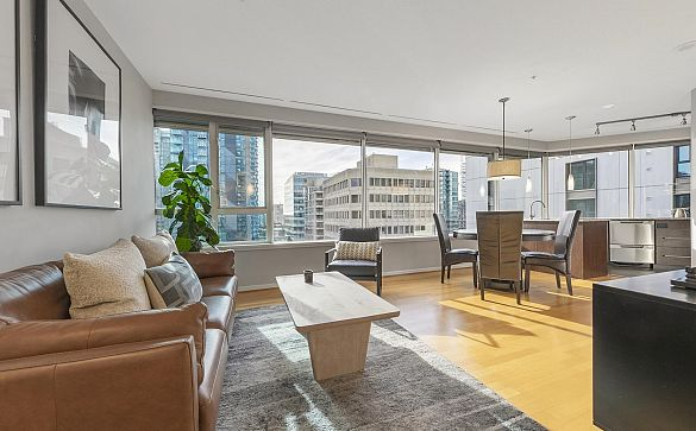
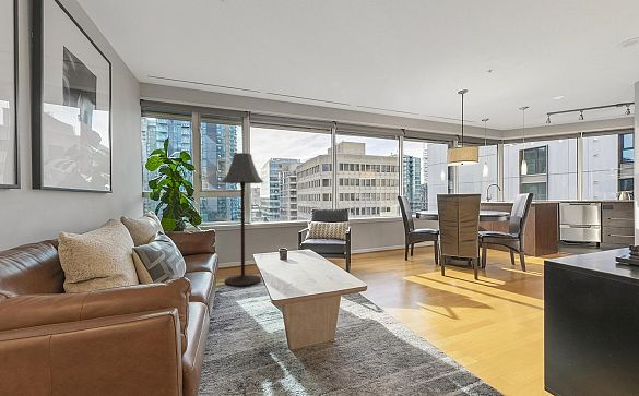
+ floor lamp (242, 217)
